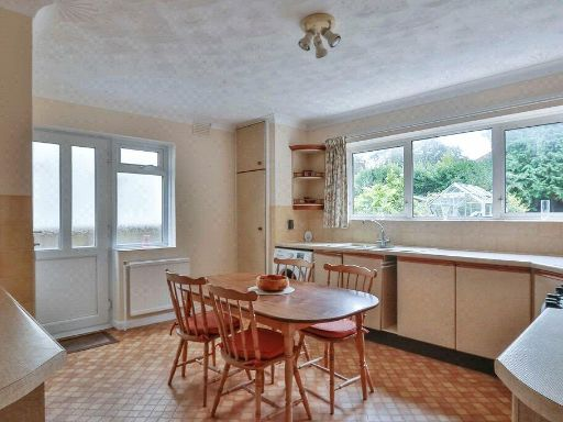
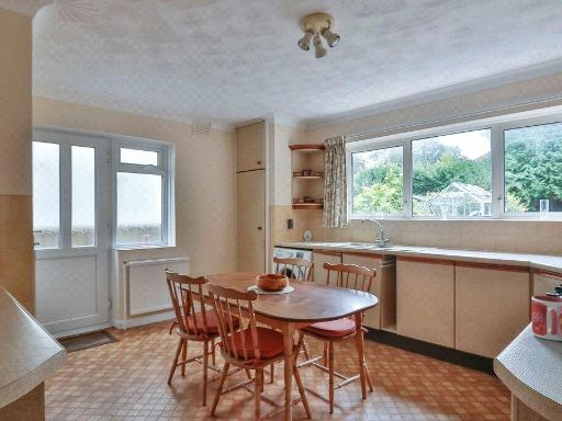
+ mug (549, 318)
